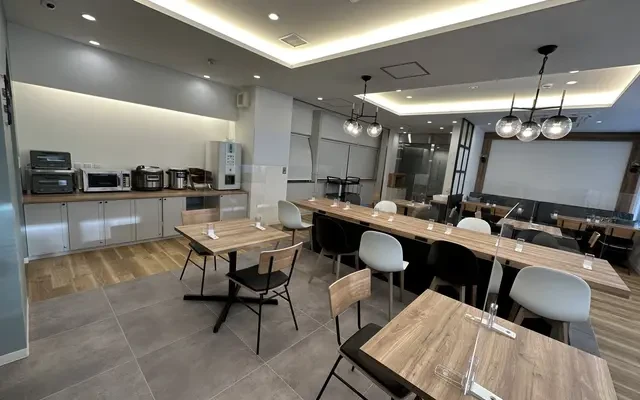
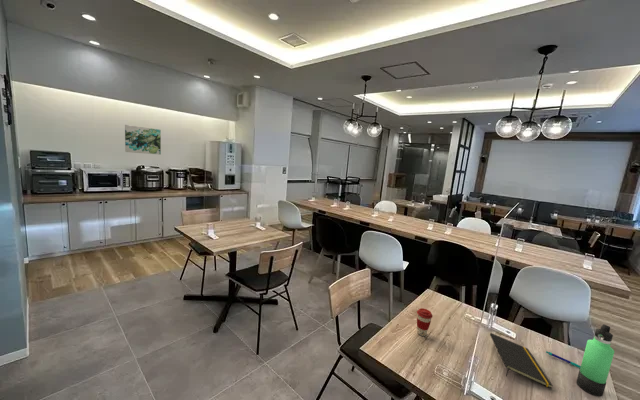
+ coffee cup (423, 322)
+ wall art (143, 140)
+ thermos bottle (597, 357)
+ pen (565, 360)
+ notepad (517, 357)
